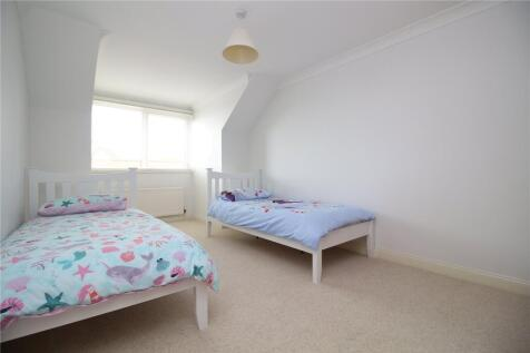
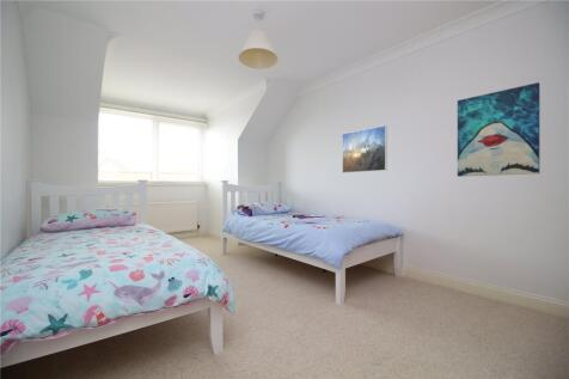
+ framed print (362, 151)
+ wall art (495, 134)
